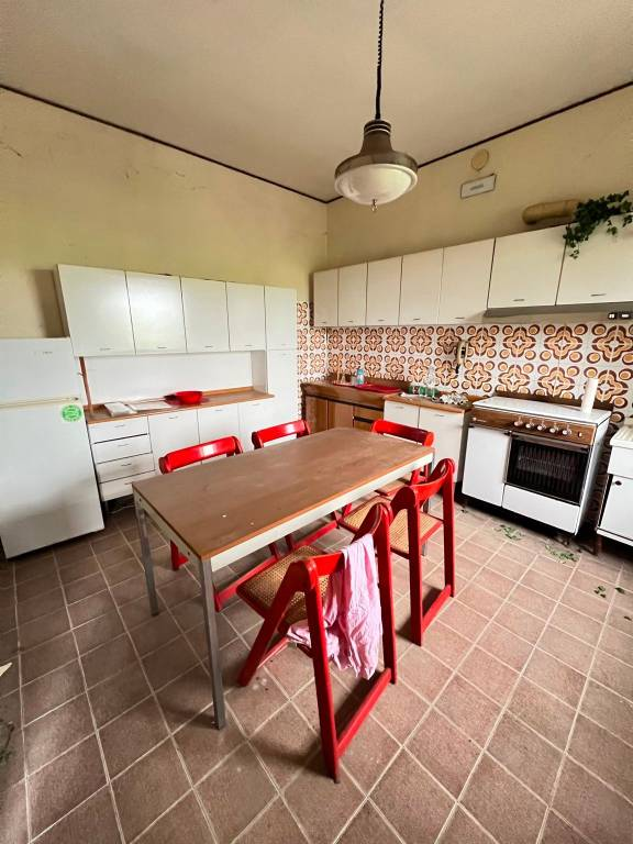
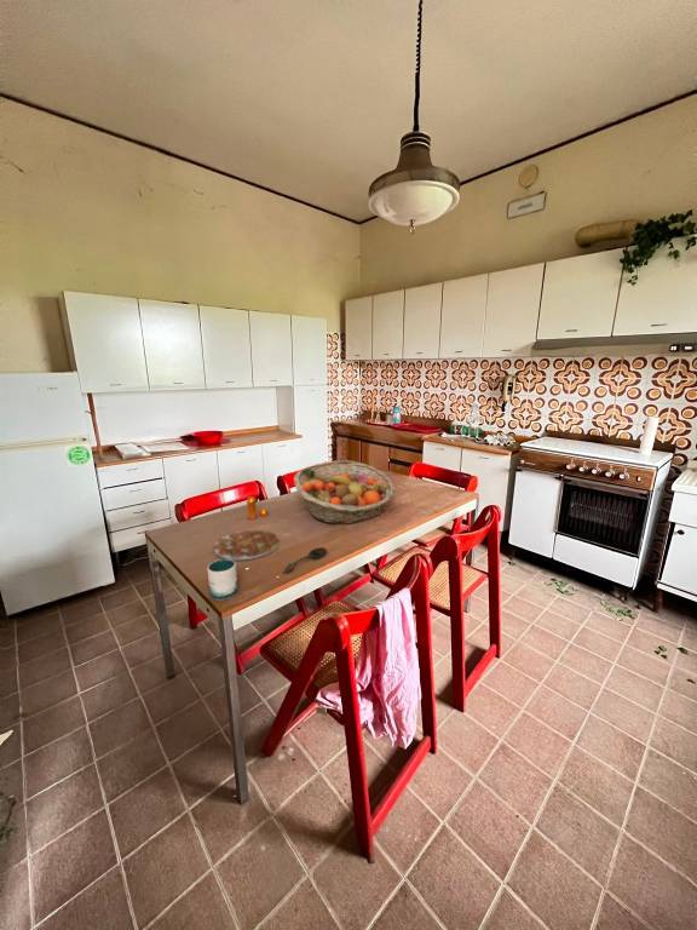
+ pepper shaker (255, 505)
+ plate (247, 544)
+ mug (220, 576)
+ fruit basket (345, 490)
+ spoon (304, 558)
